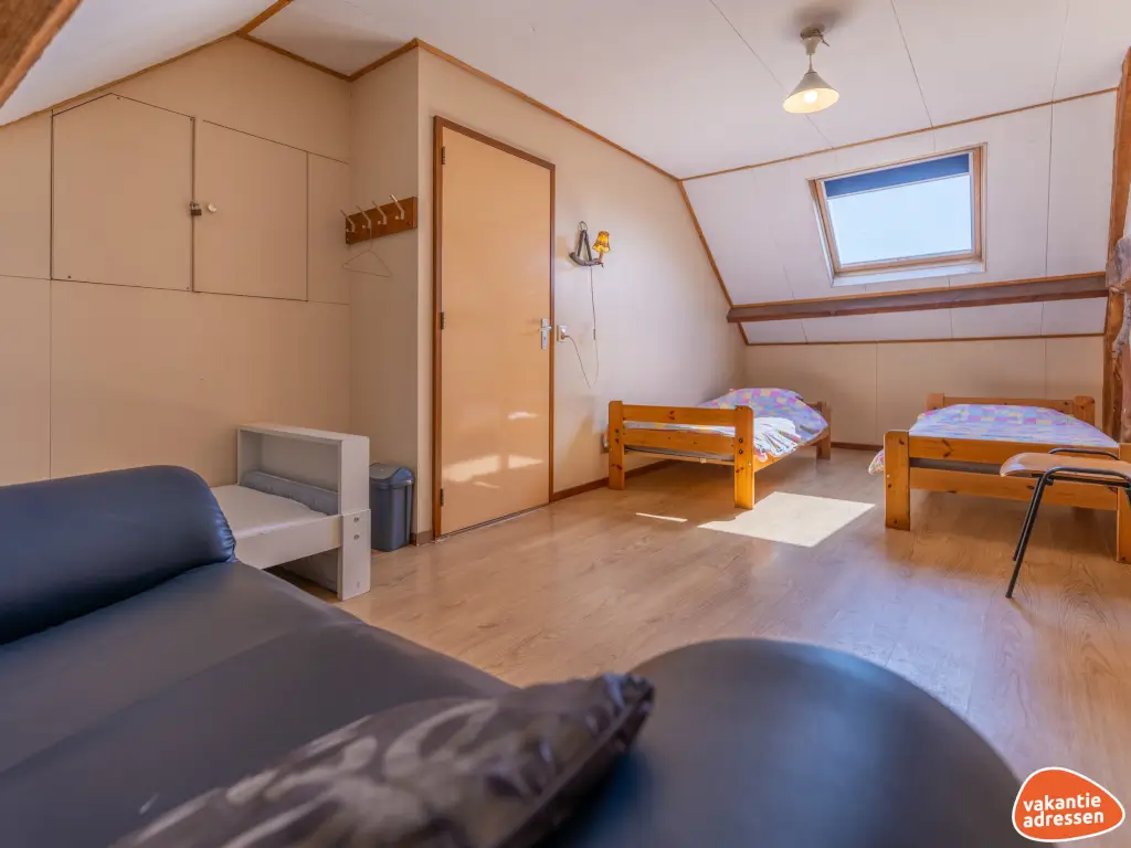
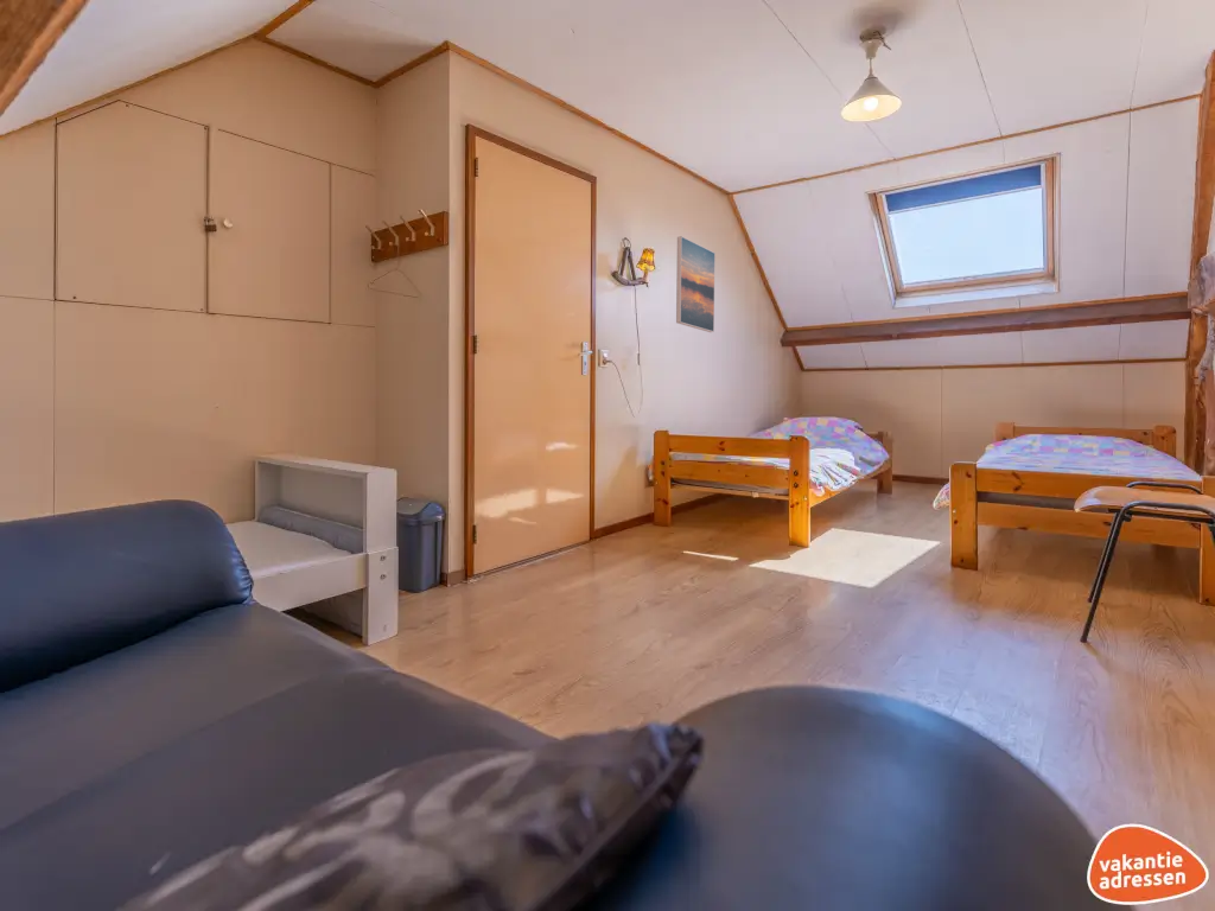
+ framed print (695, 286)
